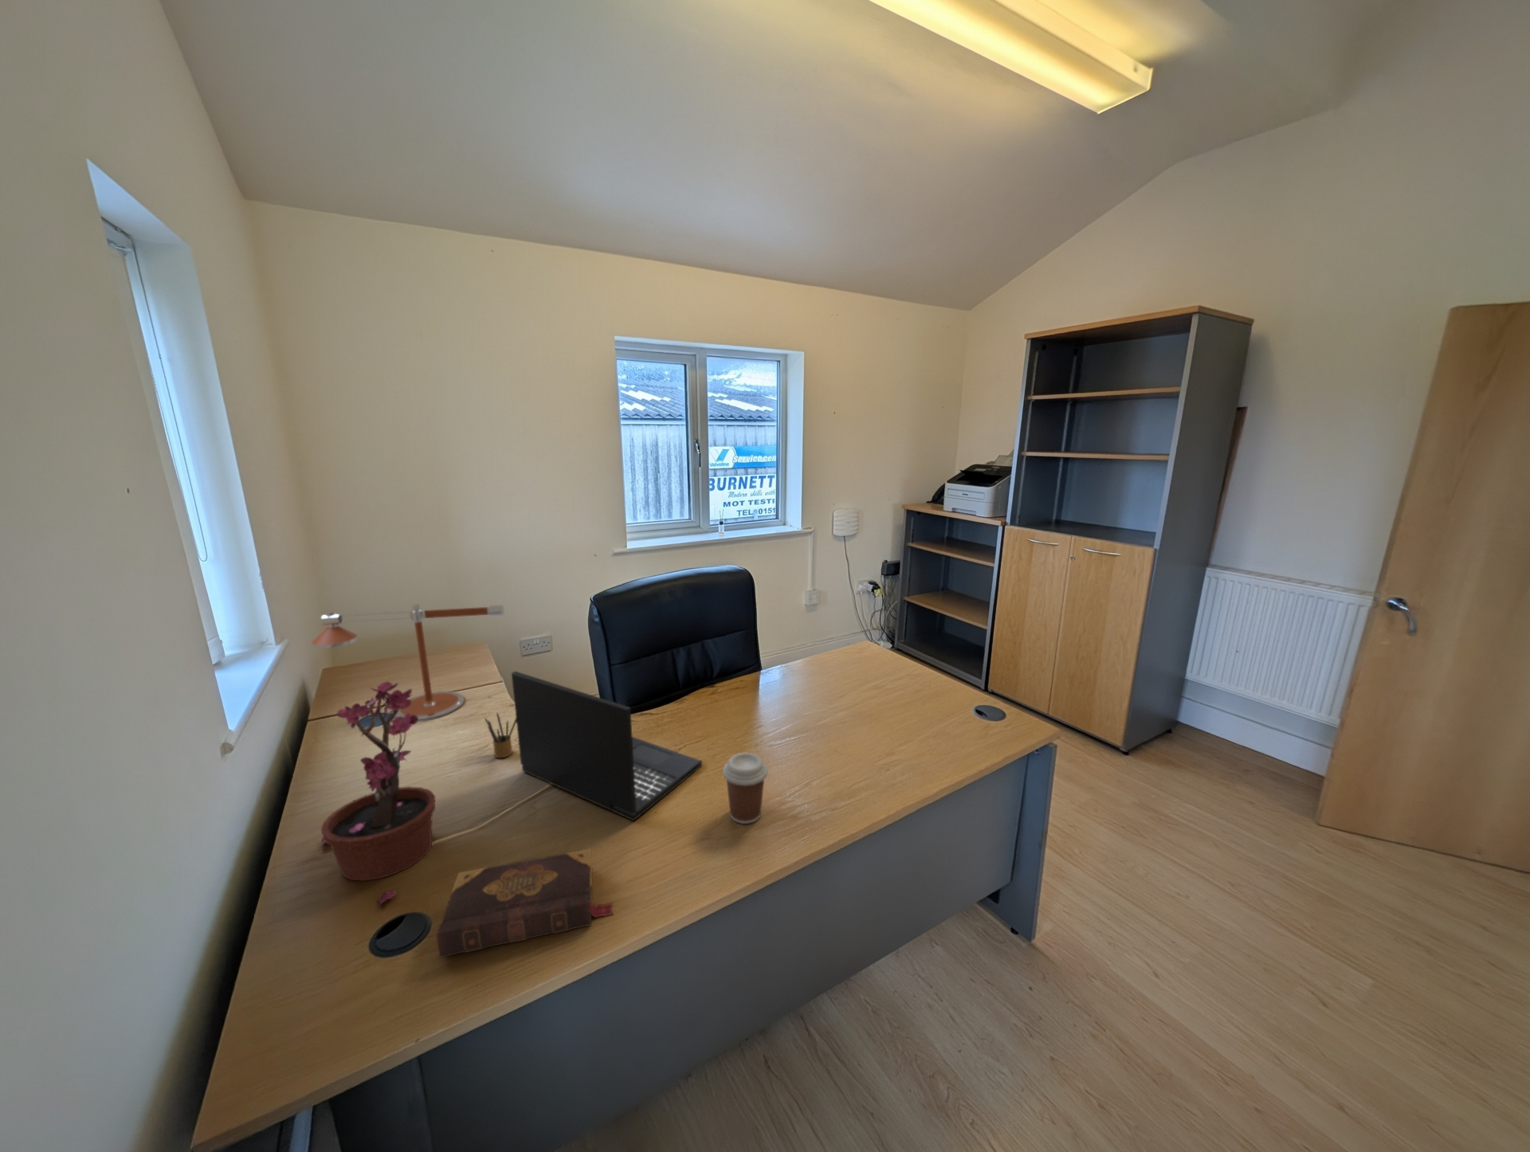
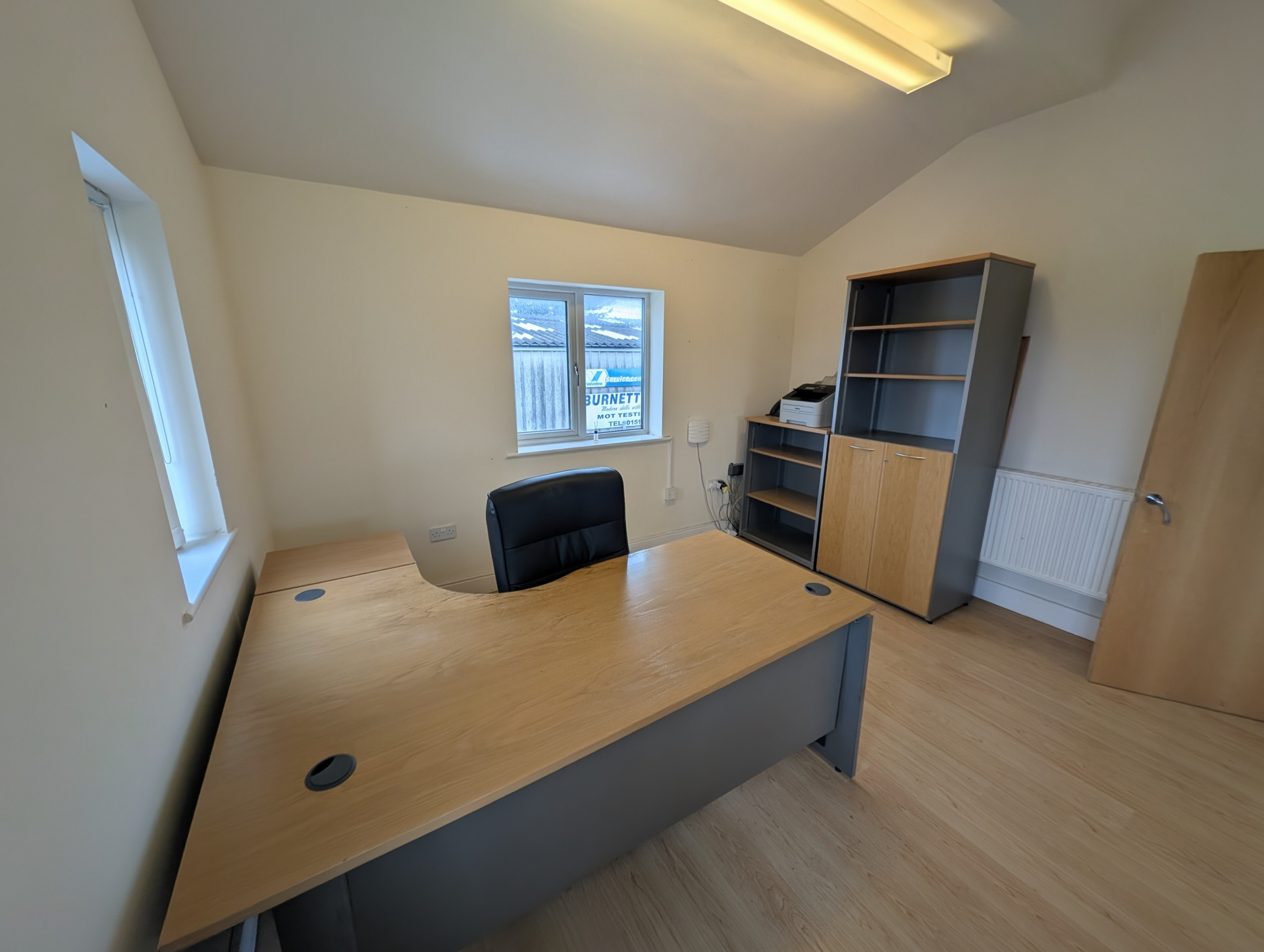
- laptop (609, 721)
- potted plant (364, 770)
- desk lamp (419, 658)
- coffee cup (746, 787)
- pencil box (502, 735)
- book (533, 897)
